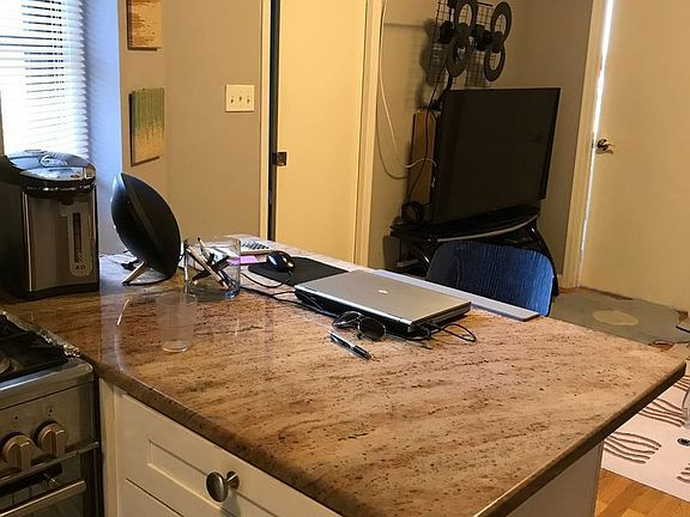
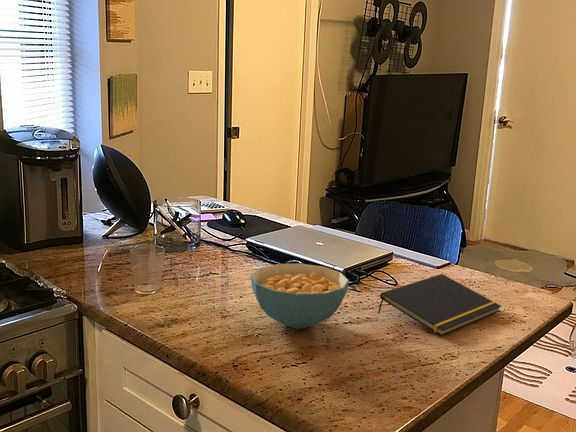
+ cereal bowl (298, 300)
+ notepad (441, 302)
